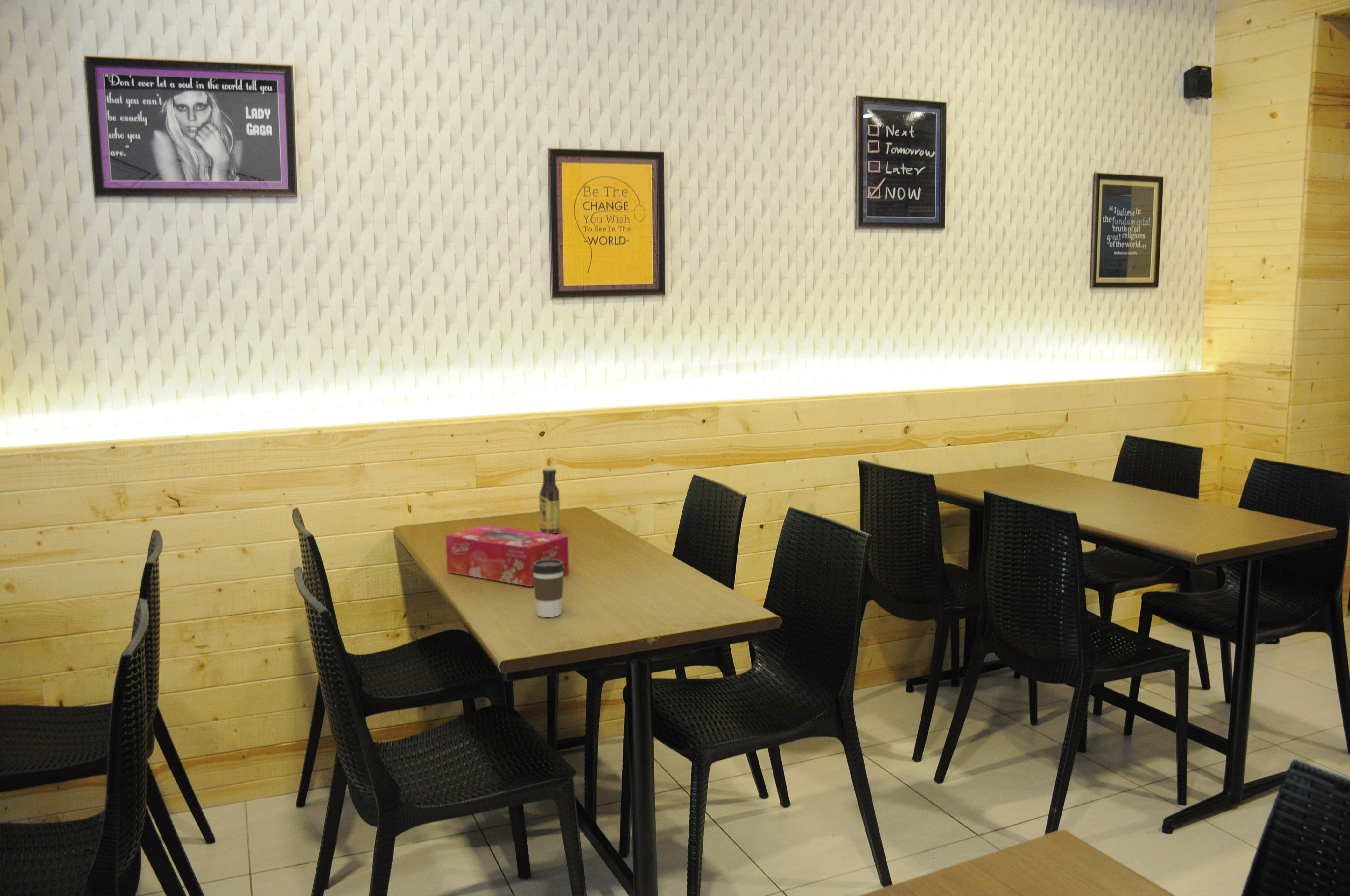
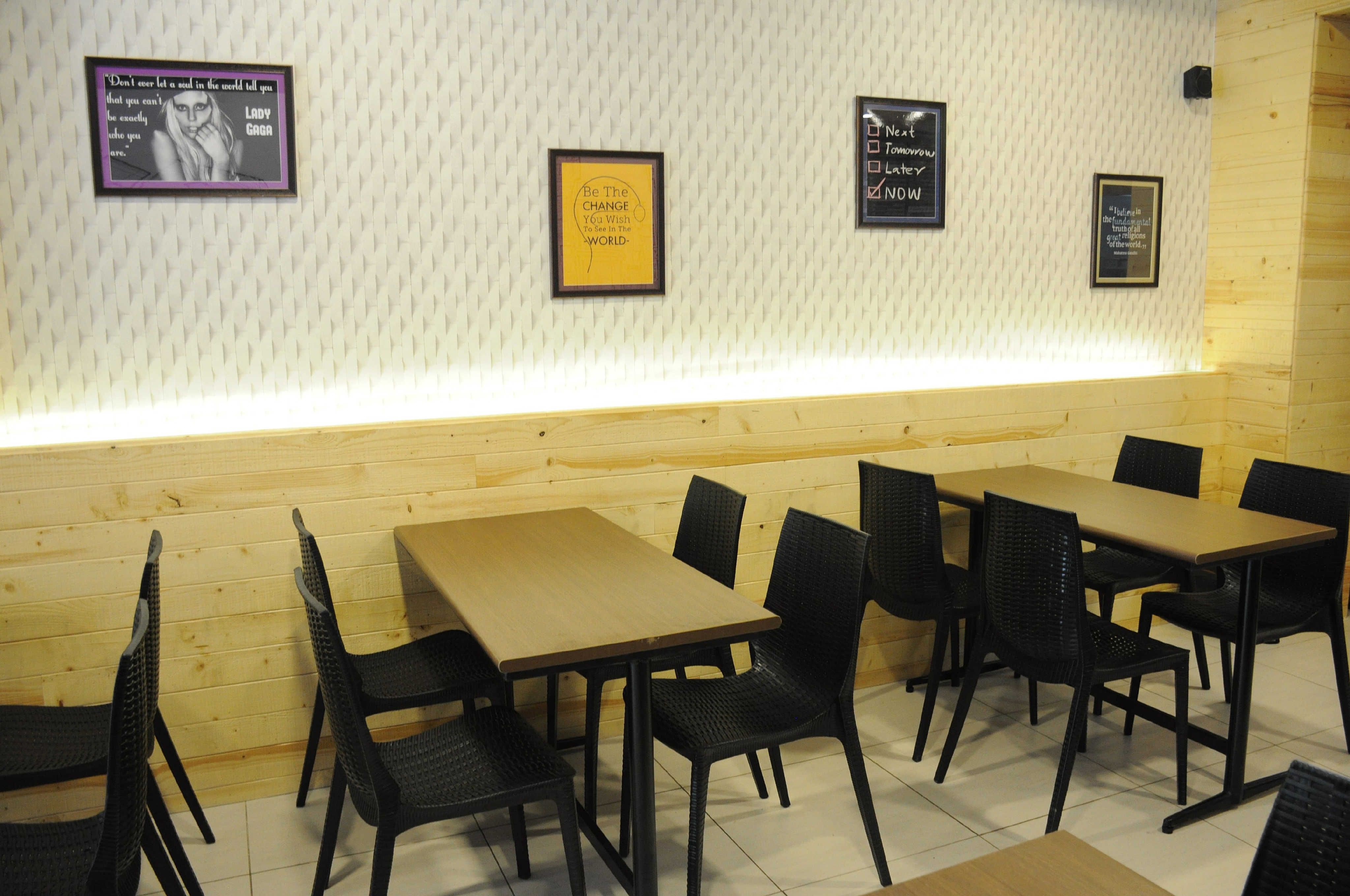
- coffee cup (548, 588)
- tissue box (507, 554)
- sauce bottle (549, 501)
